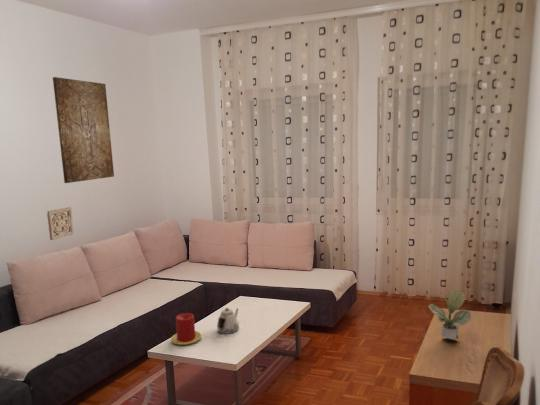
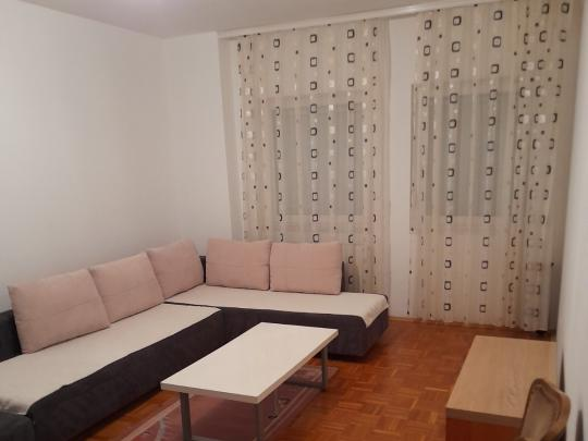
- candle (185, 328)
- potted plant (447, 317)
- wall ornament (60, 223)
- wall art (85, 131)
- teapot (228, 318)
